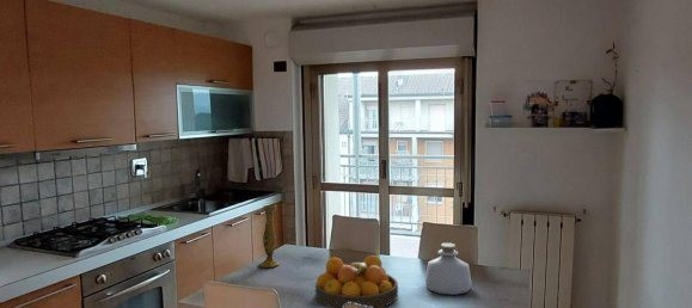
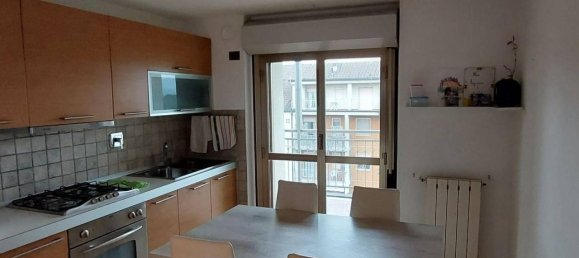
- vase (268, 235)
- bottle (448, 266)
- fruit bowl (356, 276)
